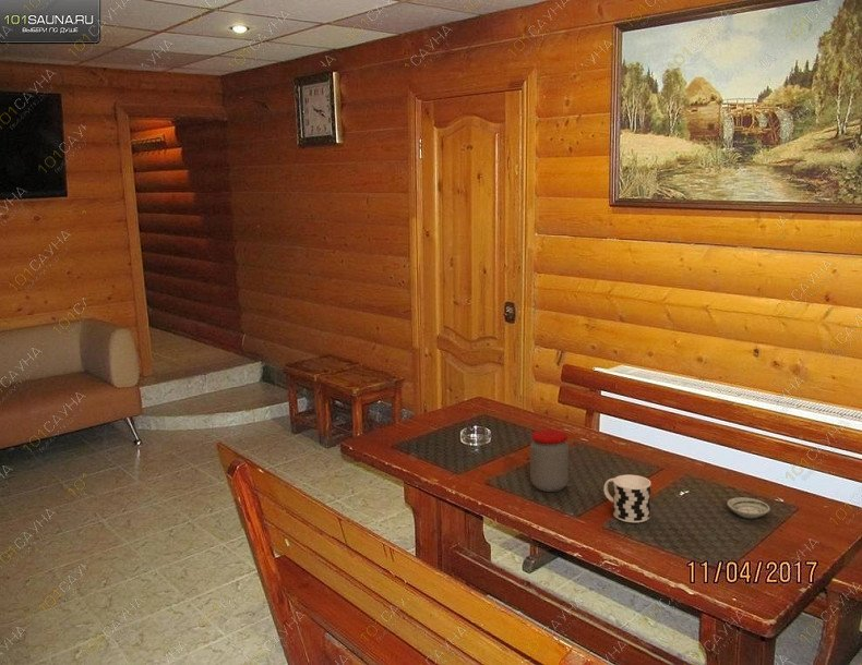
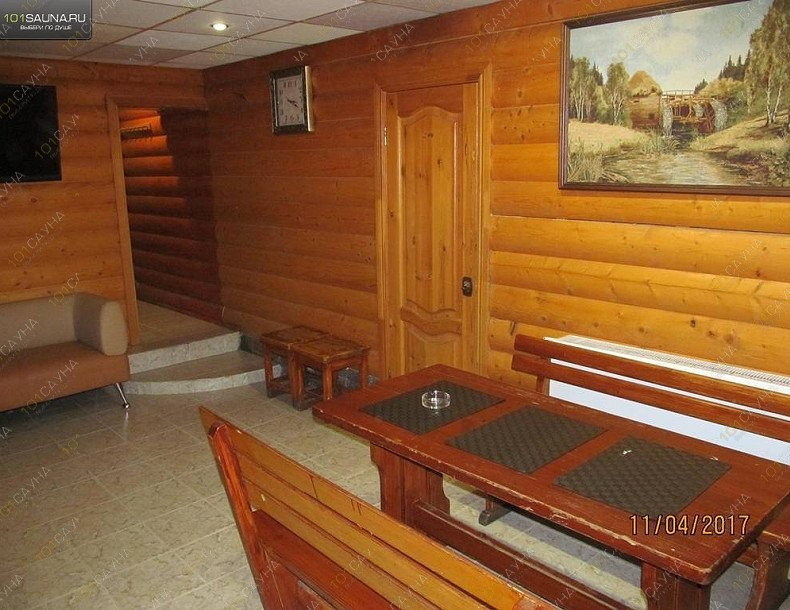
- cup (625, 496)
- jar (549, 460)
- saucer (747, 509)
